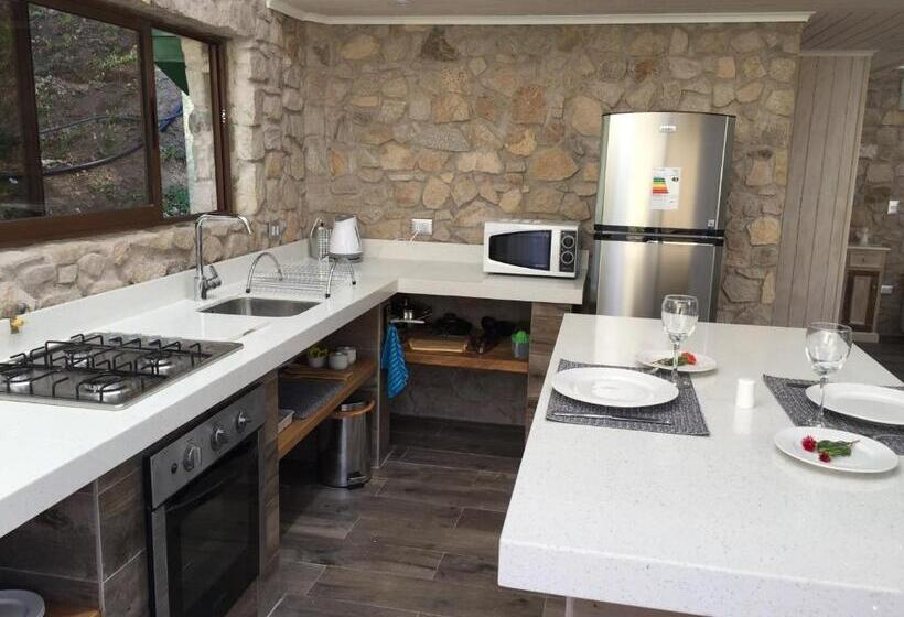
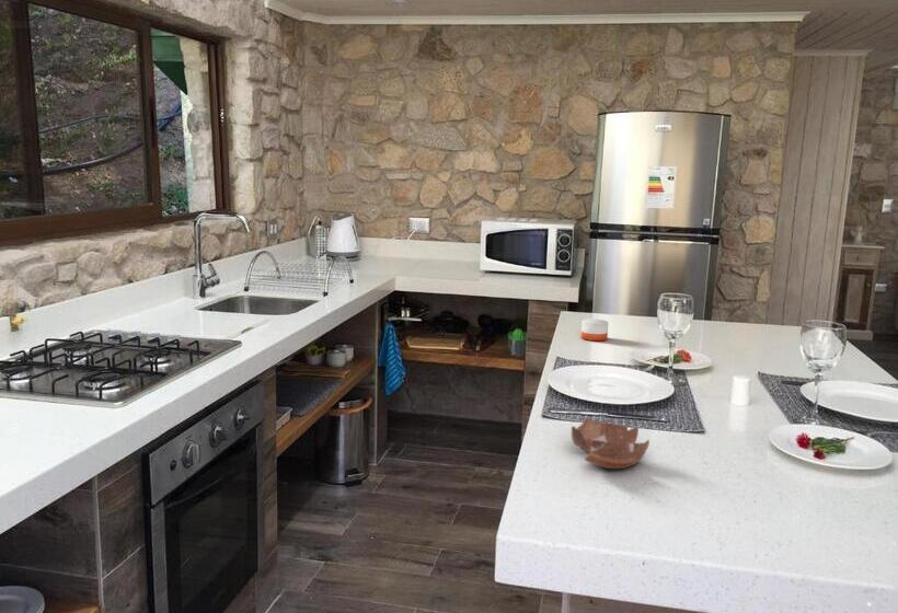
+ pottery (611, 444)
+ candle (595, 320)
